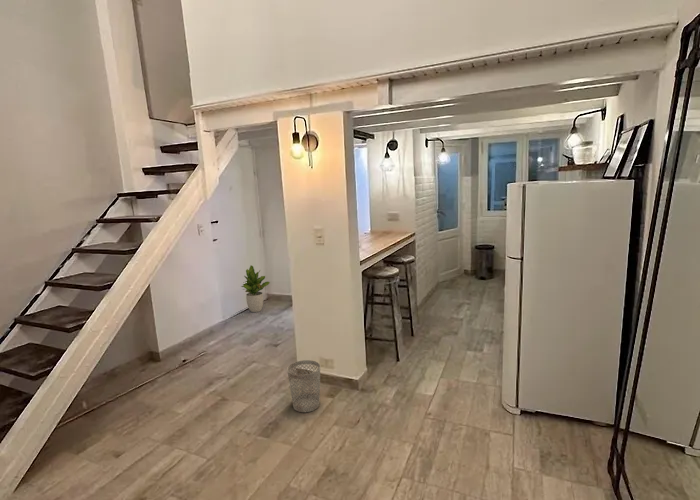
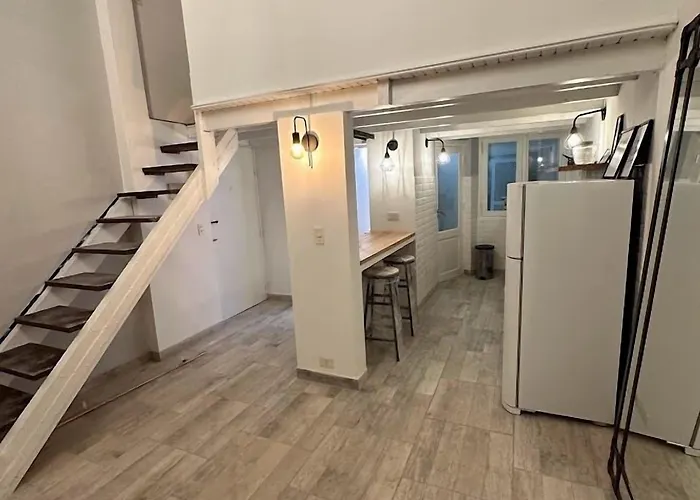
- wastebasket (305, 386)
- potted plant (254, 288)
